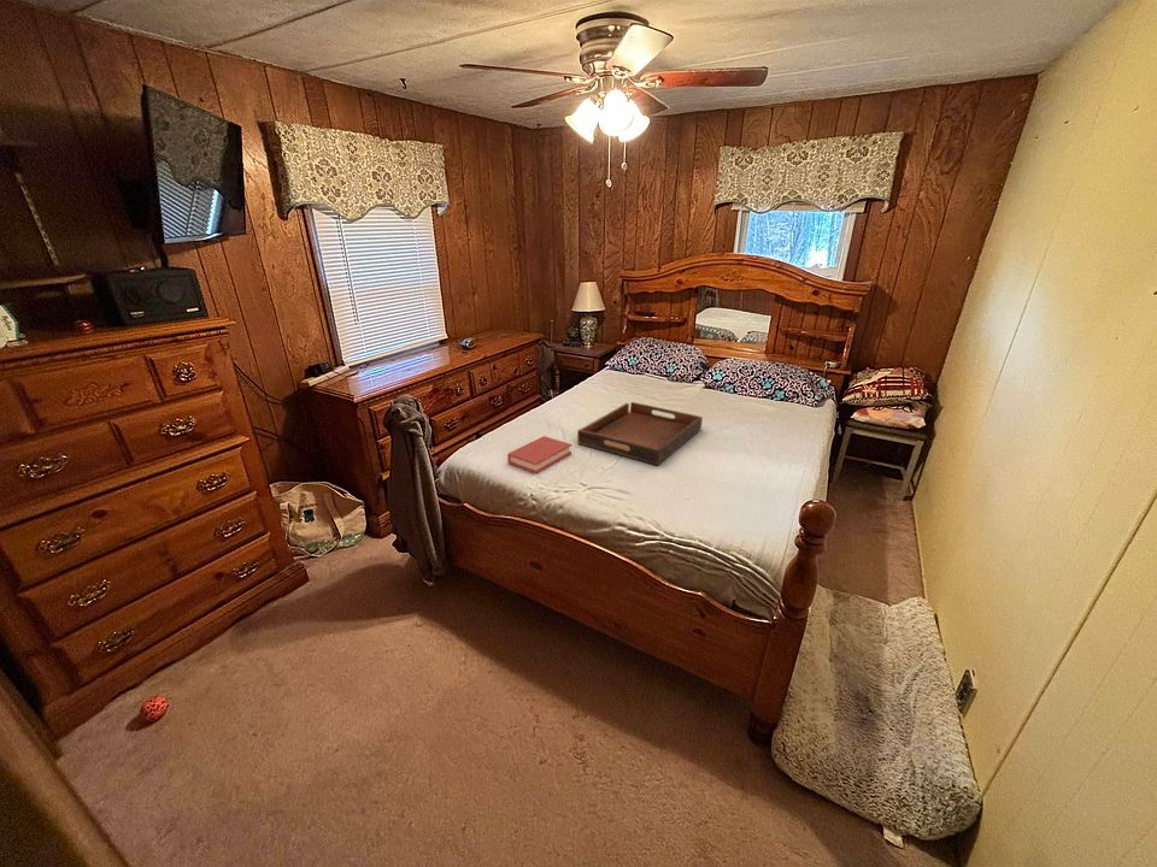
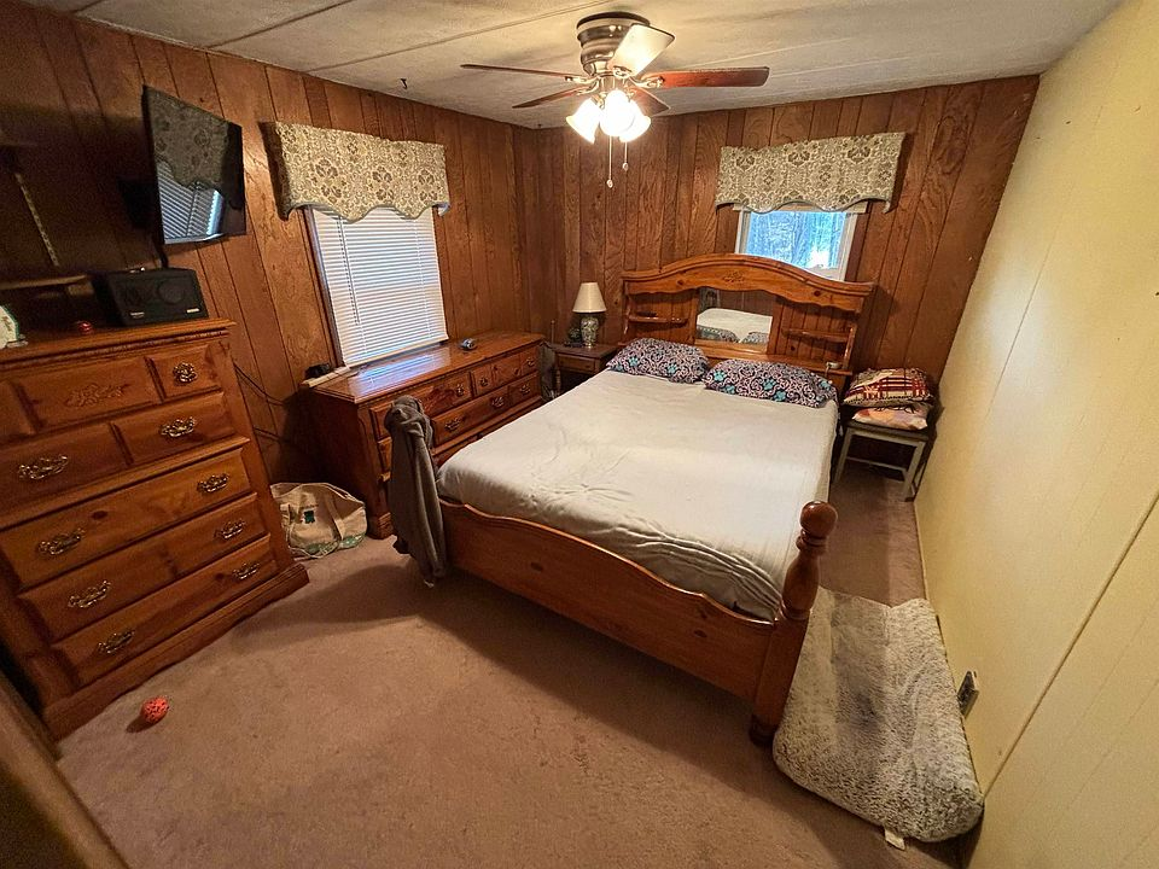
- serving tray (641, 429)
- book (540, 453)
